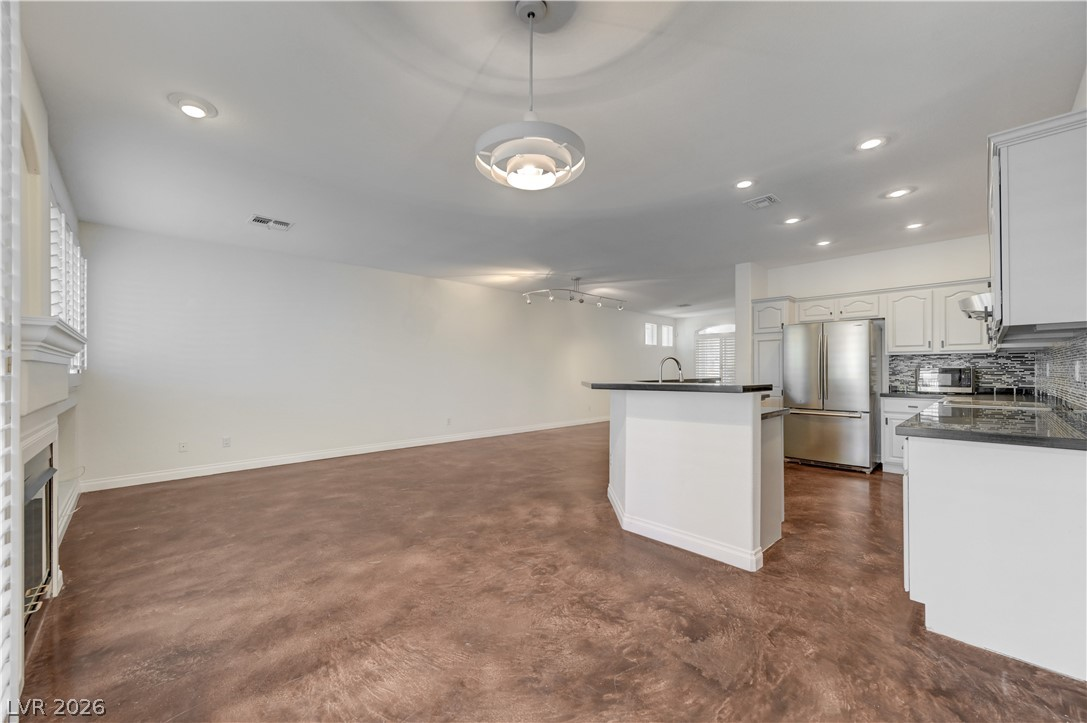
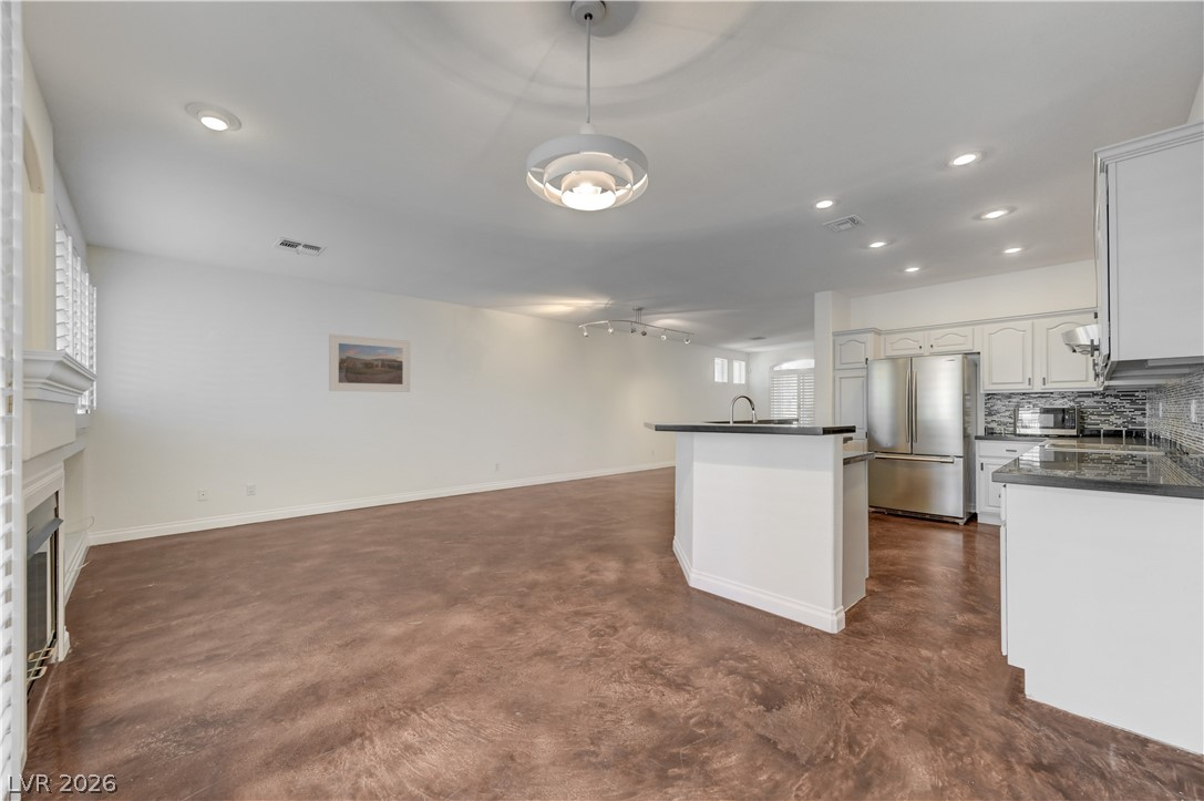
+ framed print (371, 364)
